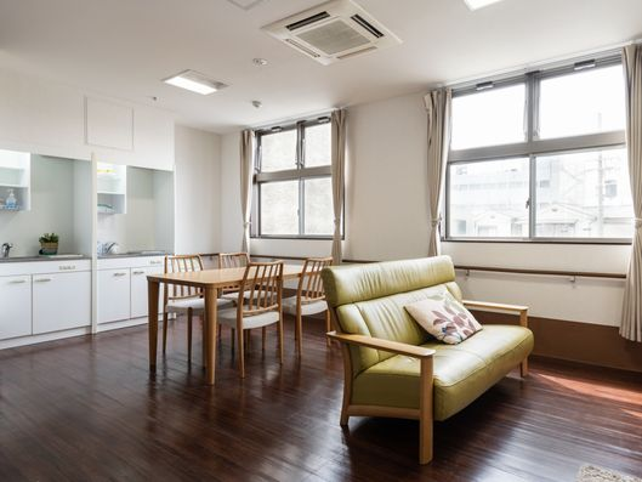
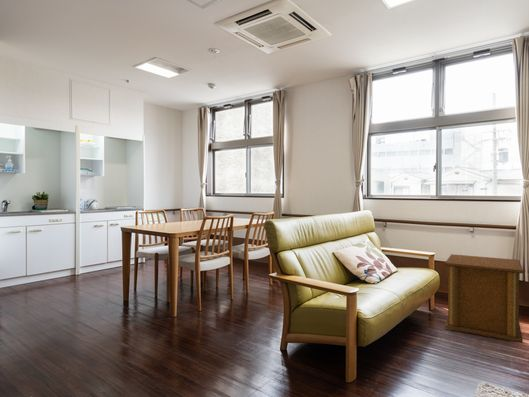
+ side table (482, 293)
